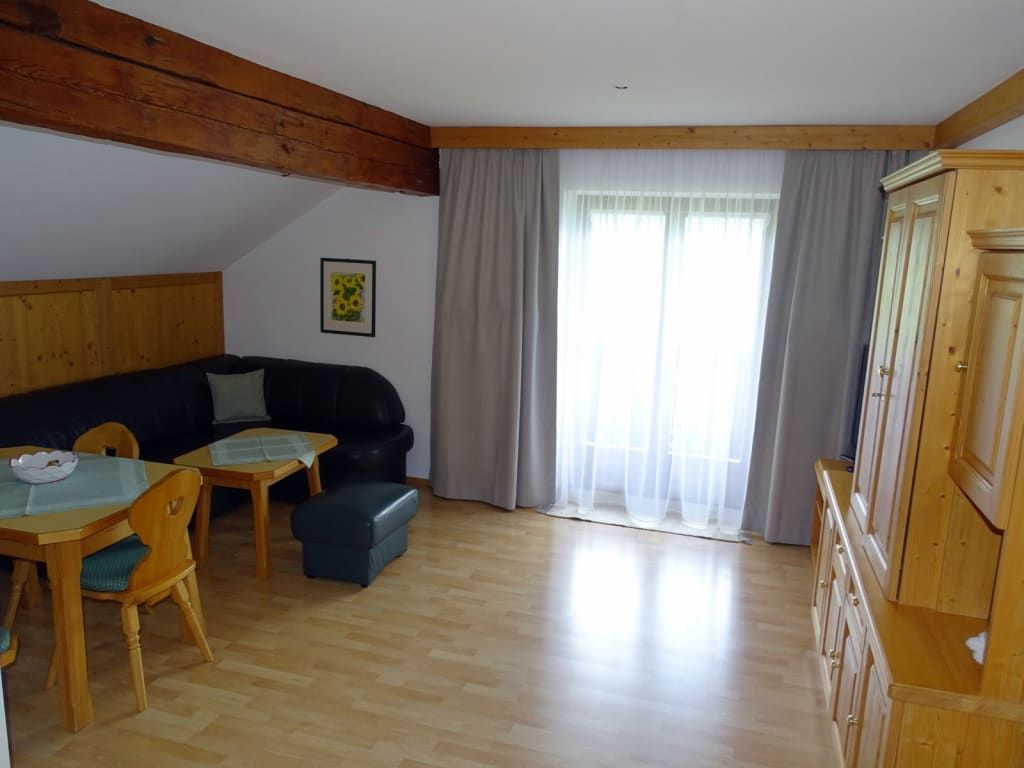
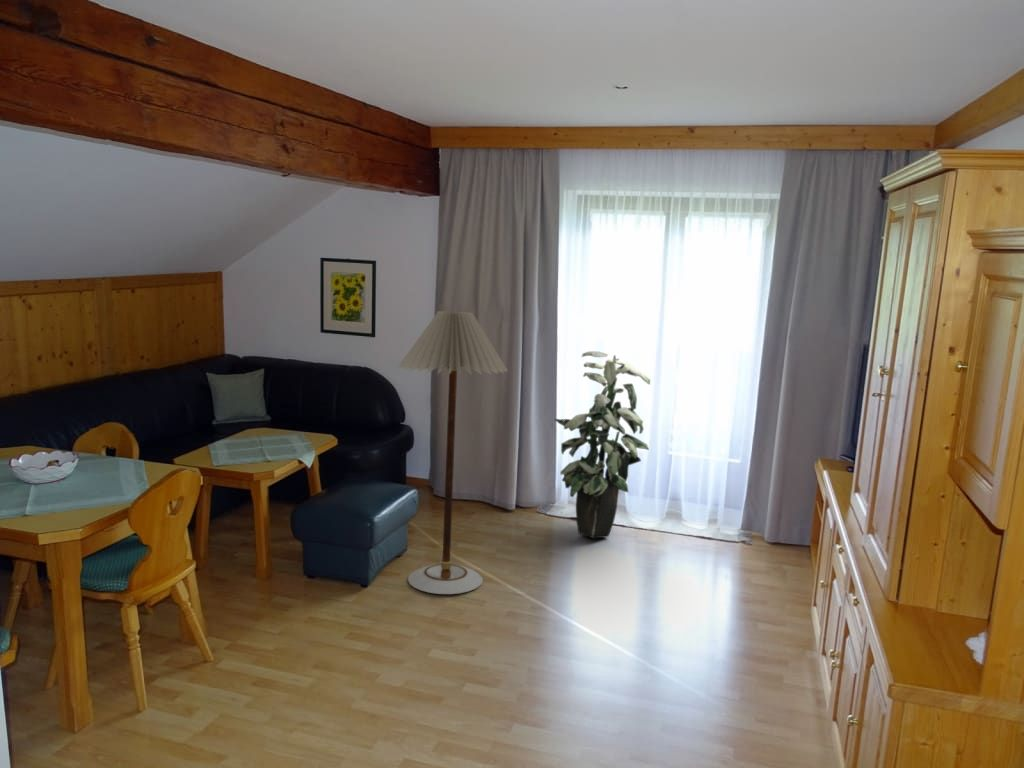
+ floor lamp (450, 448)
+ indoor plant (599, 443)
